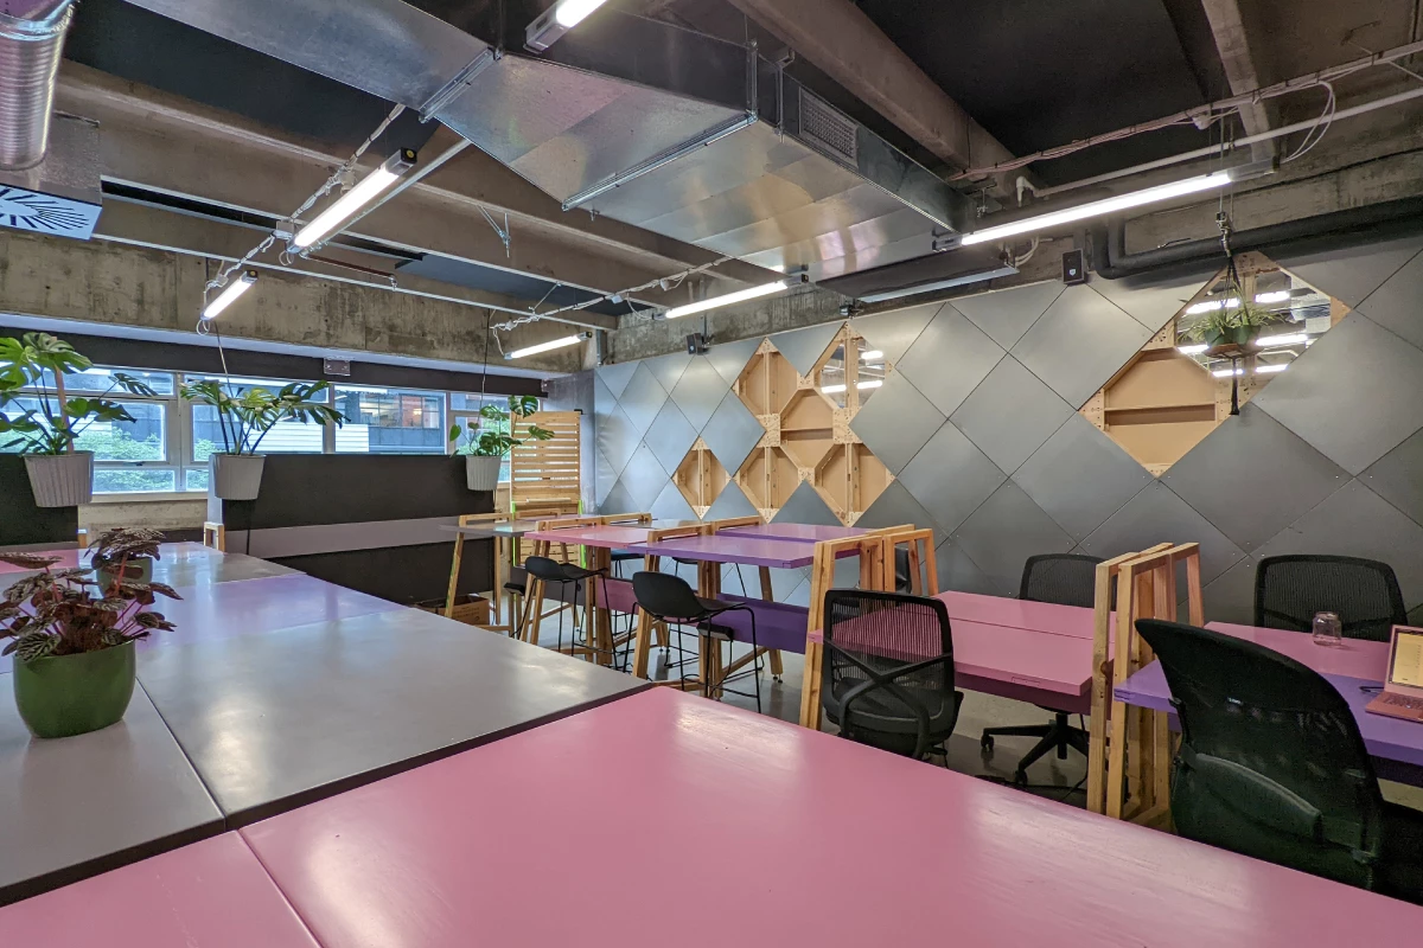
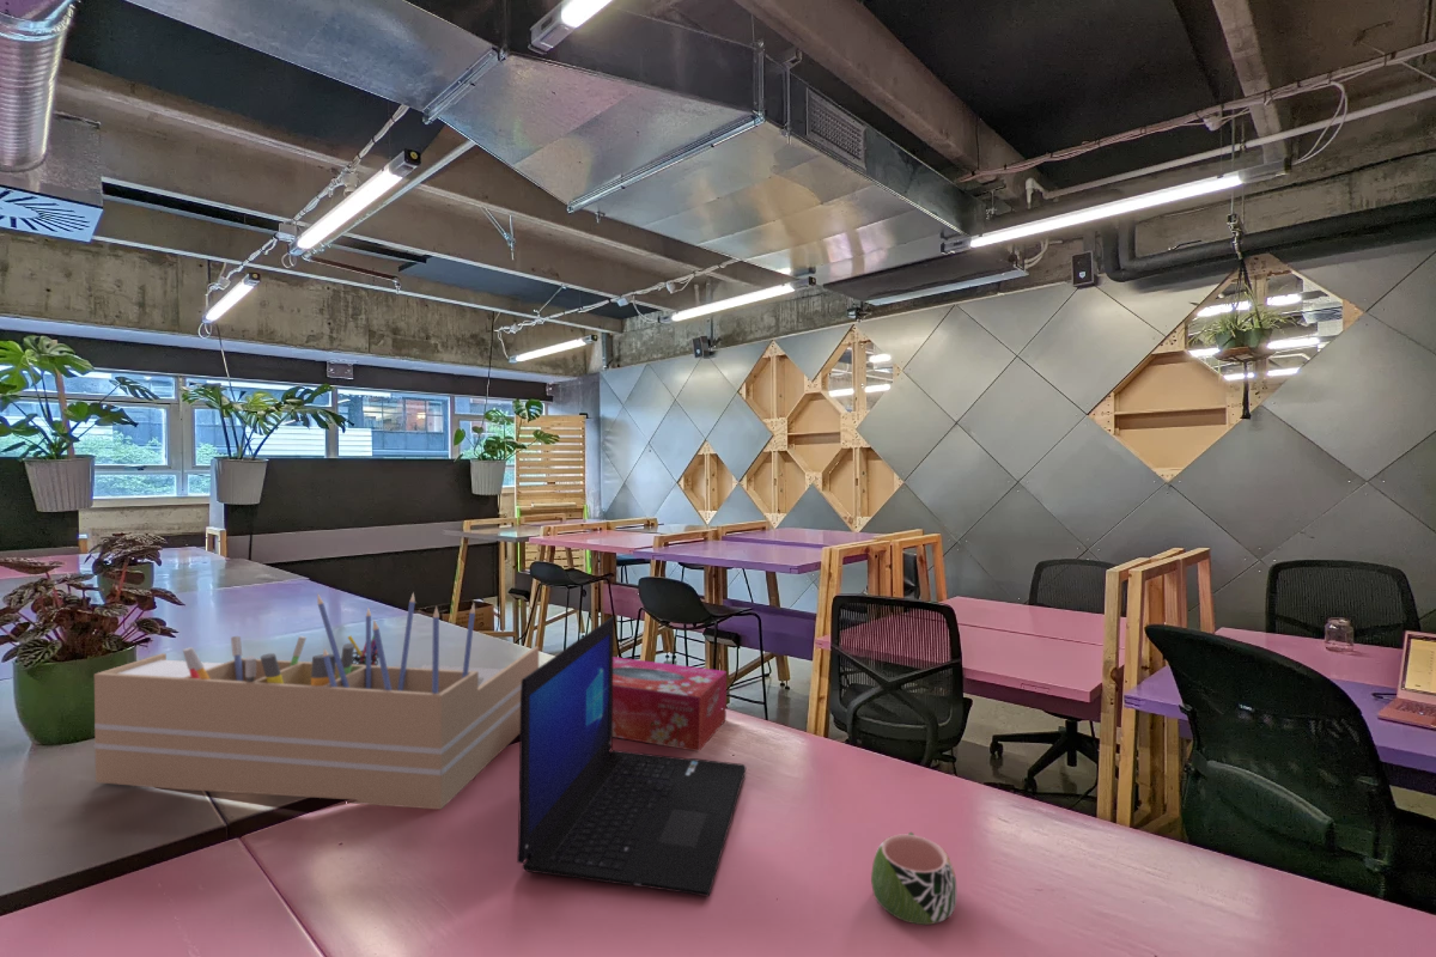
+ mug (912, 871)
+ tissue box (644, 699)
+ pen holder (365, 656)
+ desk organizer (341, 660)
+ laptop (649, 754)
